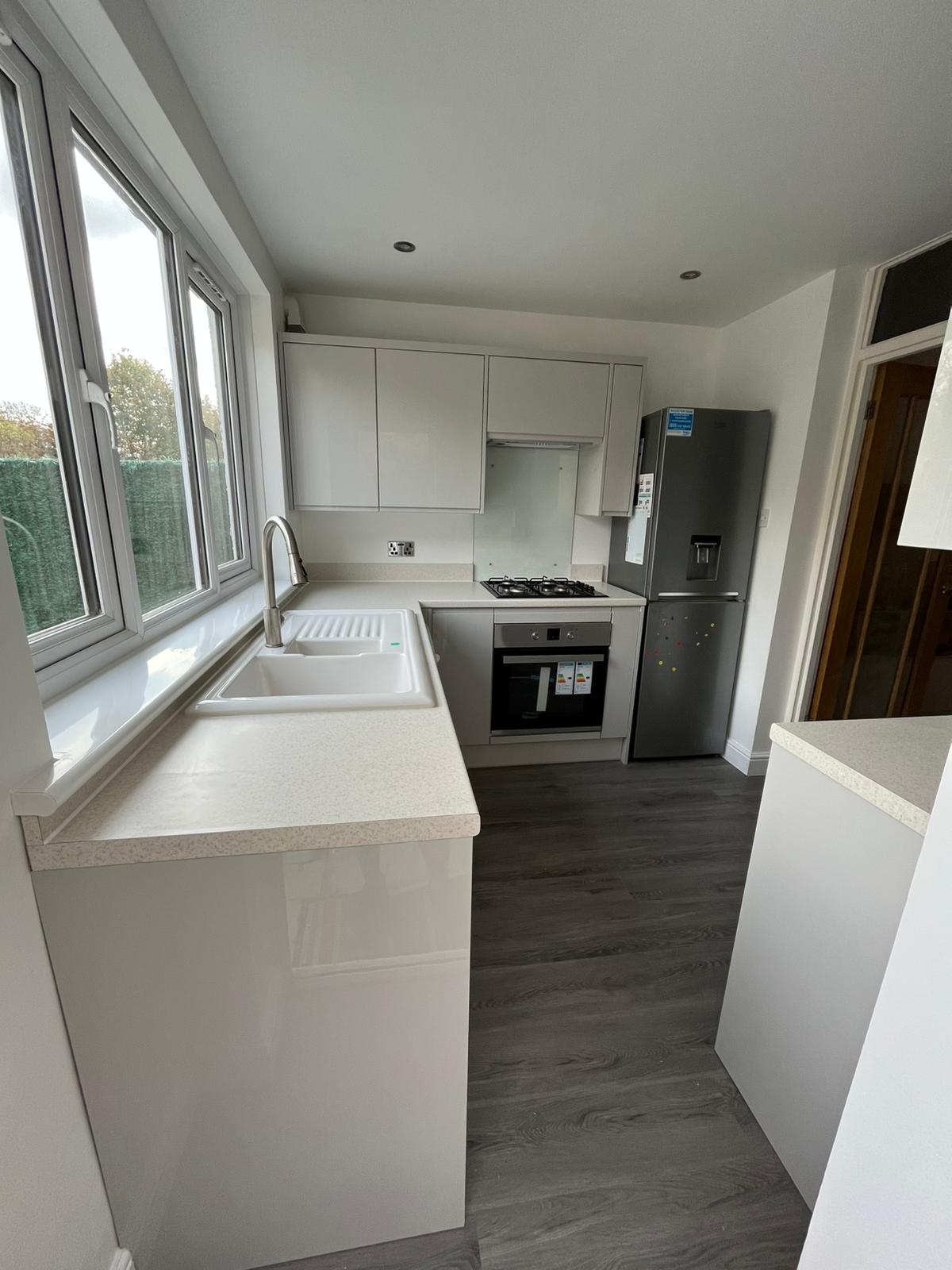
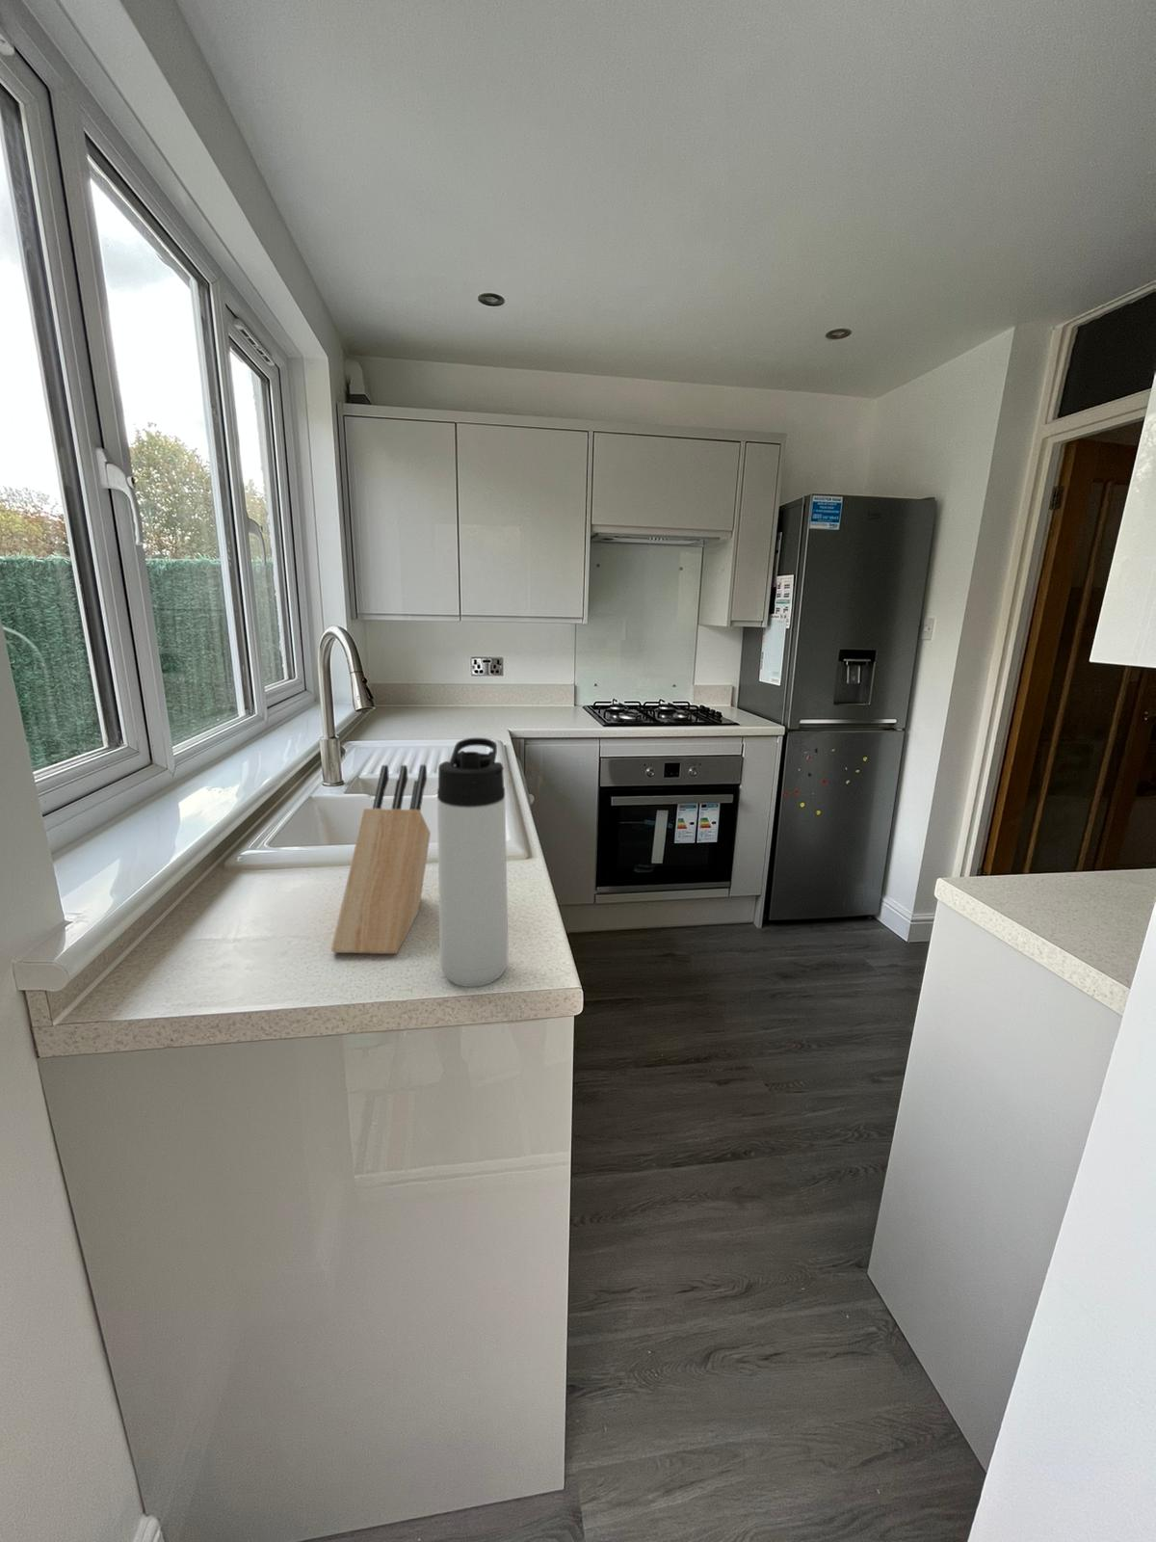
+ thermos bottle (474, 860)
+ knife block (387, 847)
